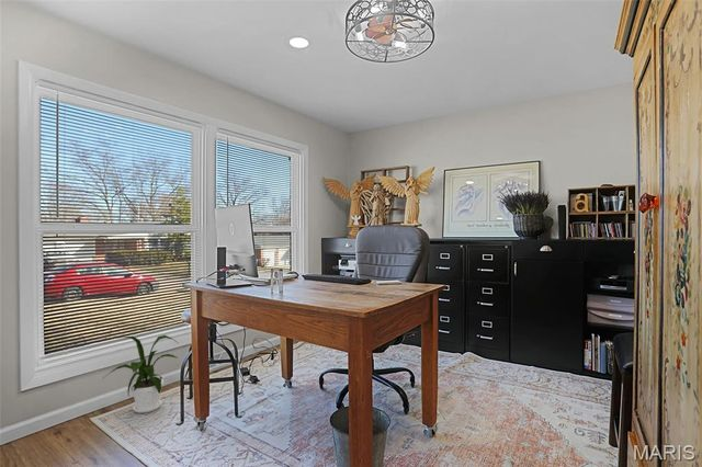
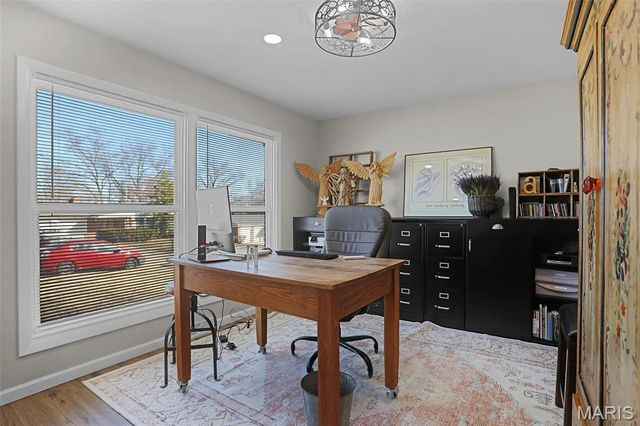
- house plant (146, 369)
